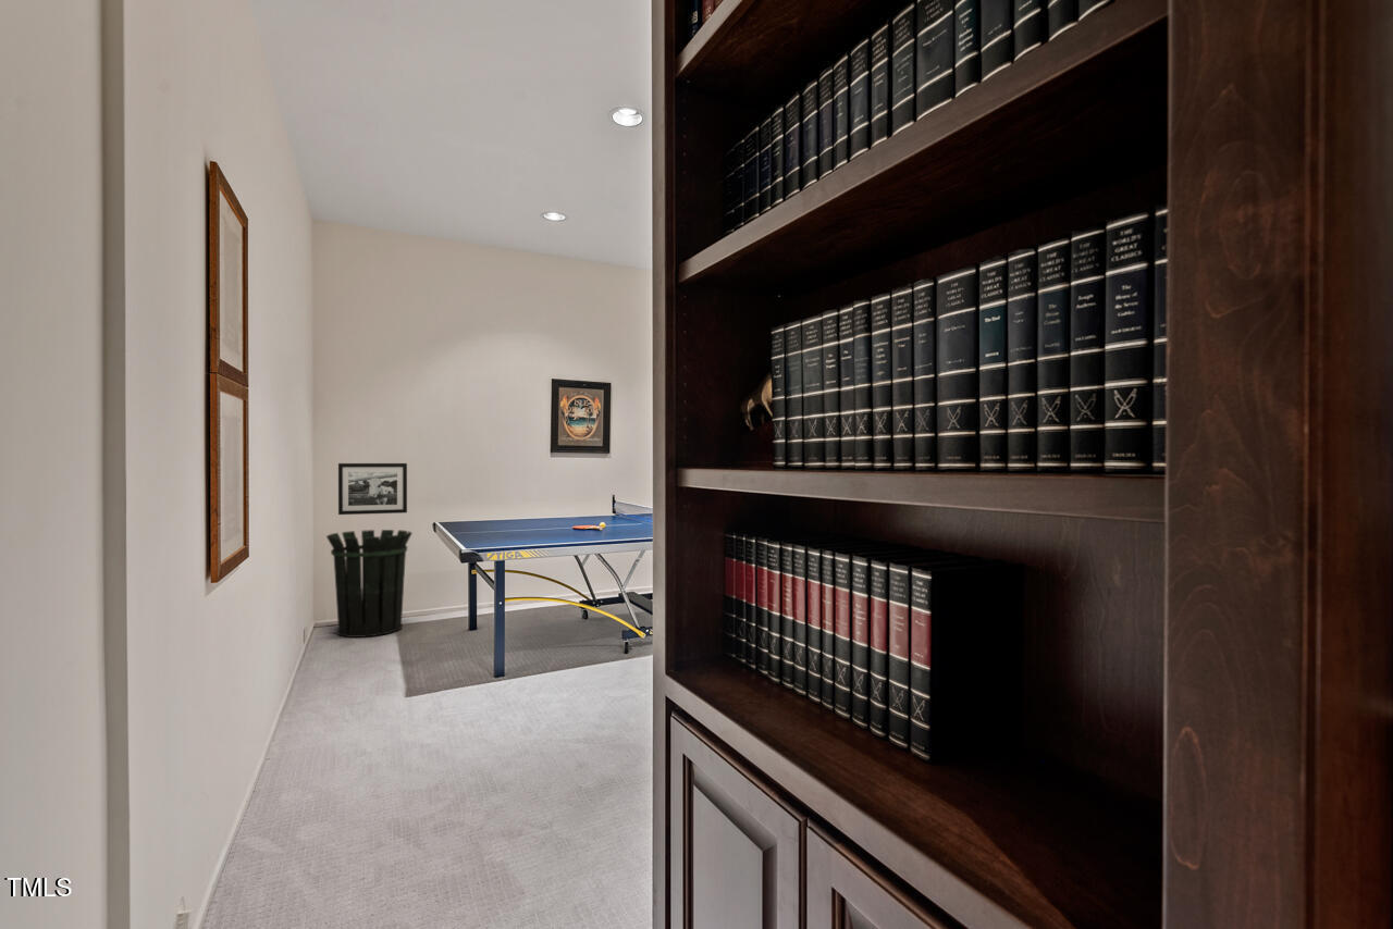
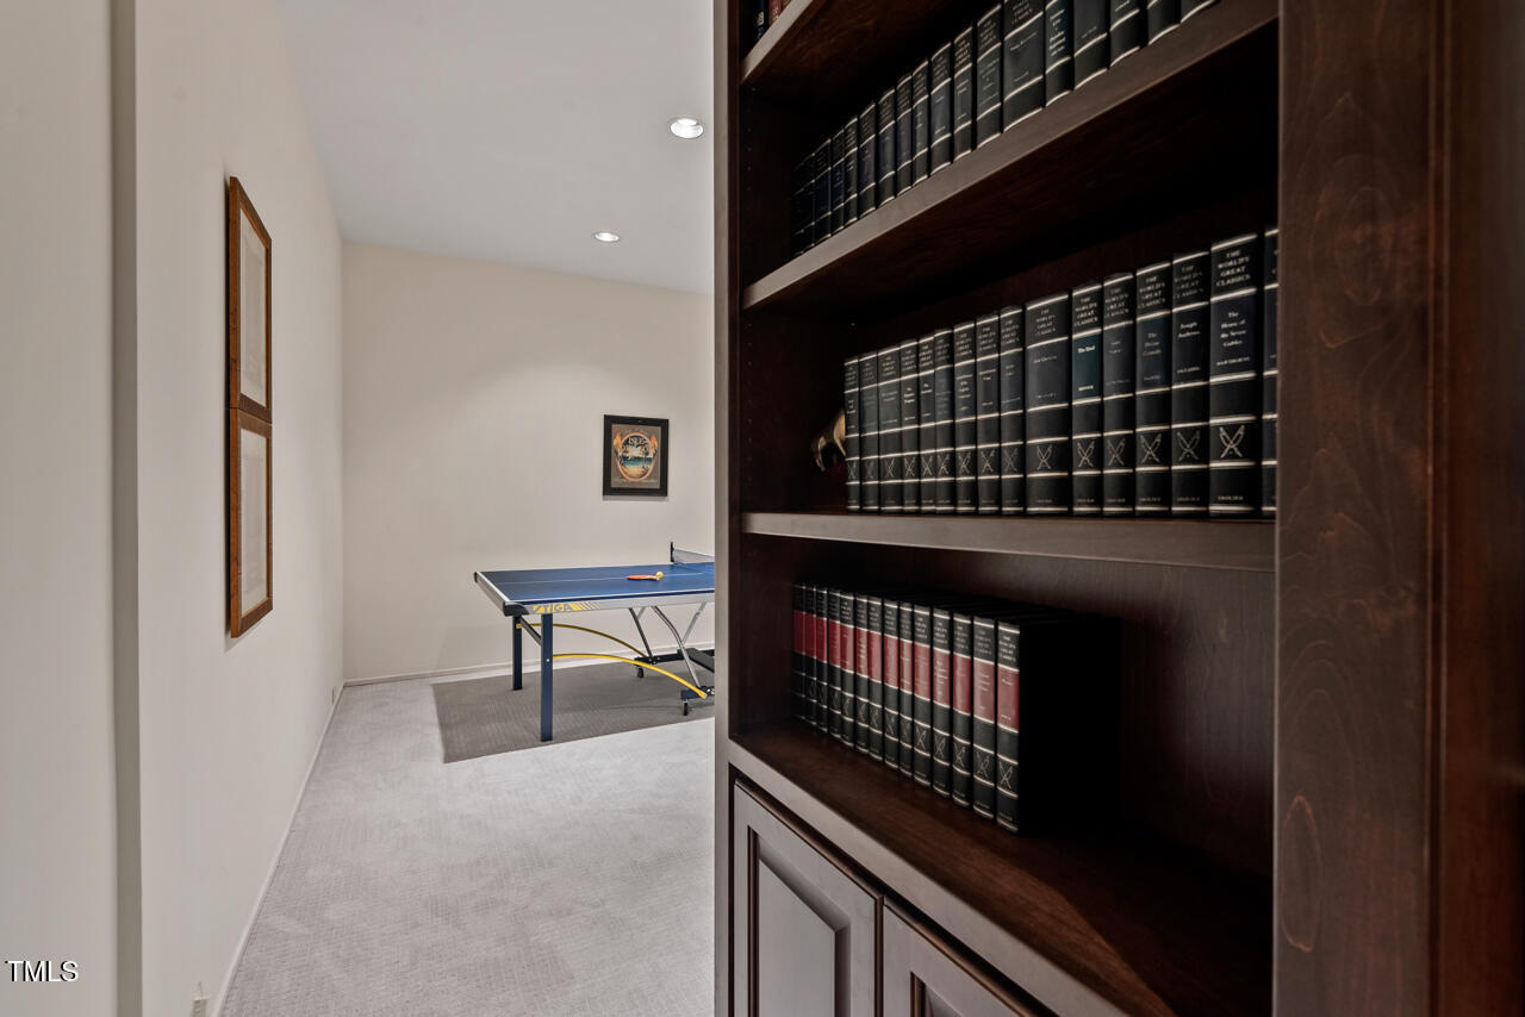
- waste bin (370, 581)
- picture frame (373, 488)
